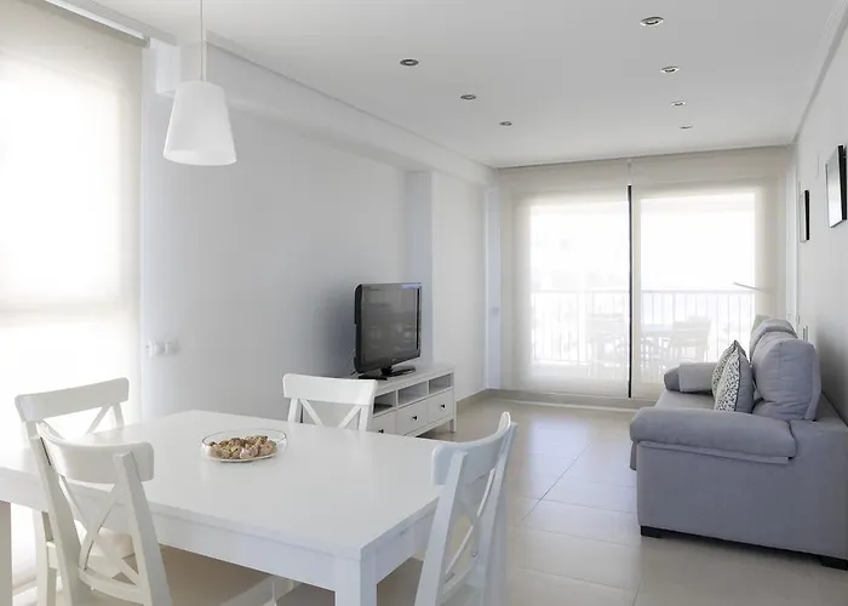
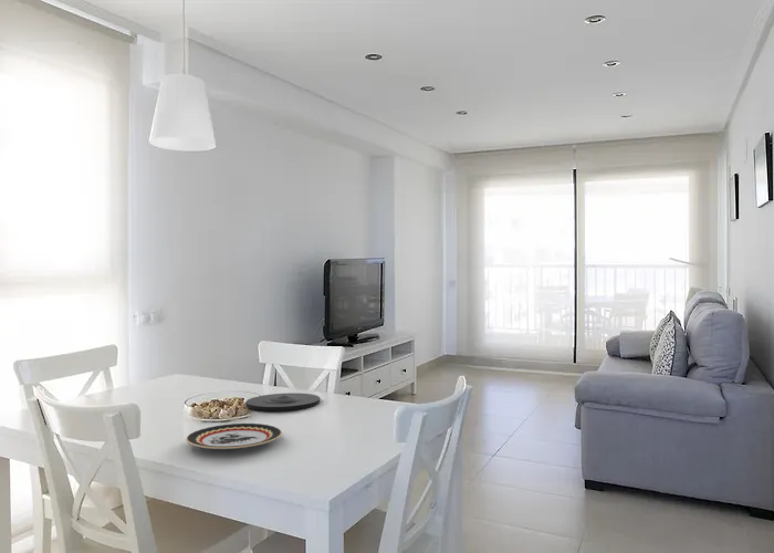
+ plate (234, 438)
+ plate (283, 398)
